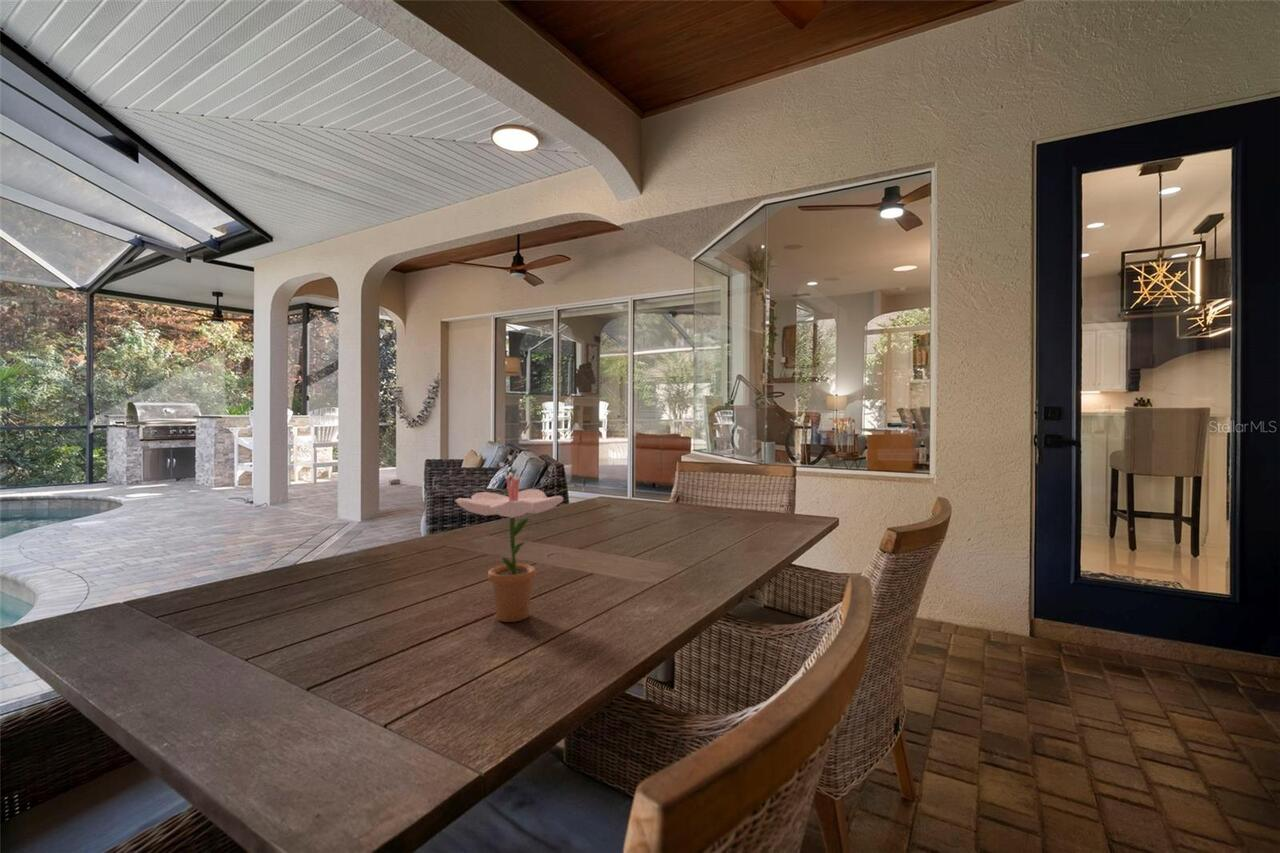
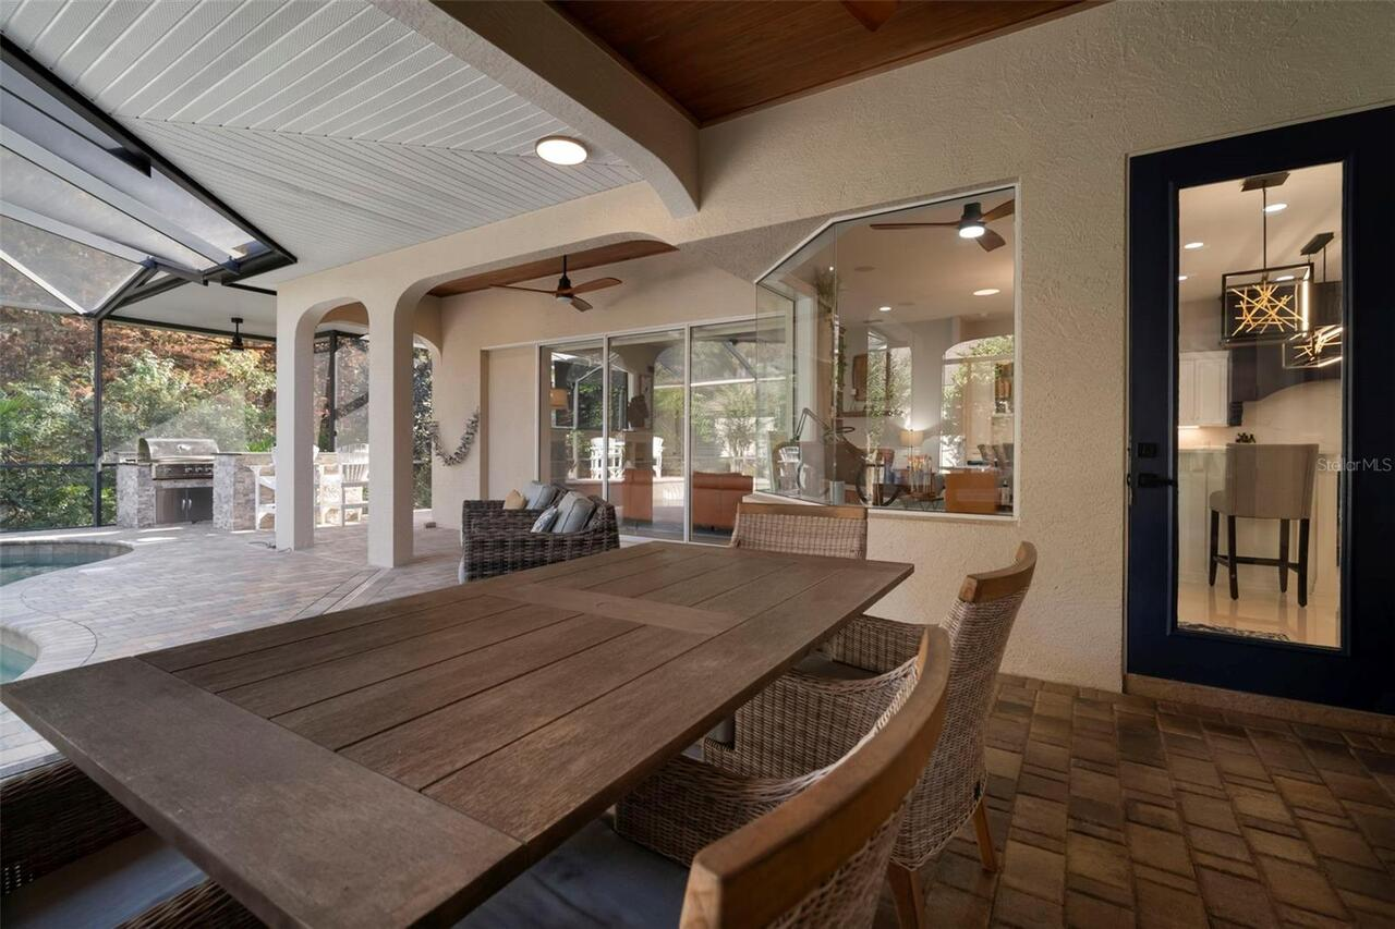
- flower (510, 525)
